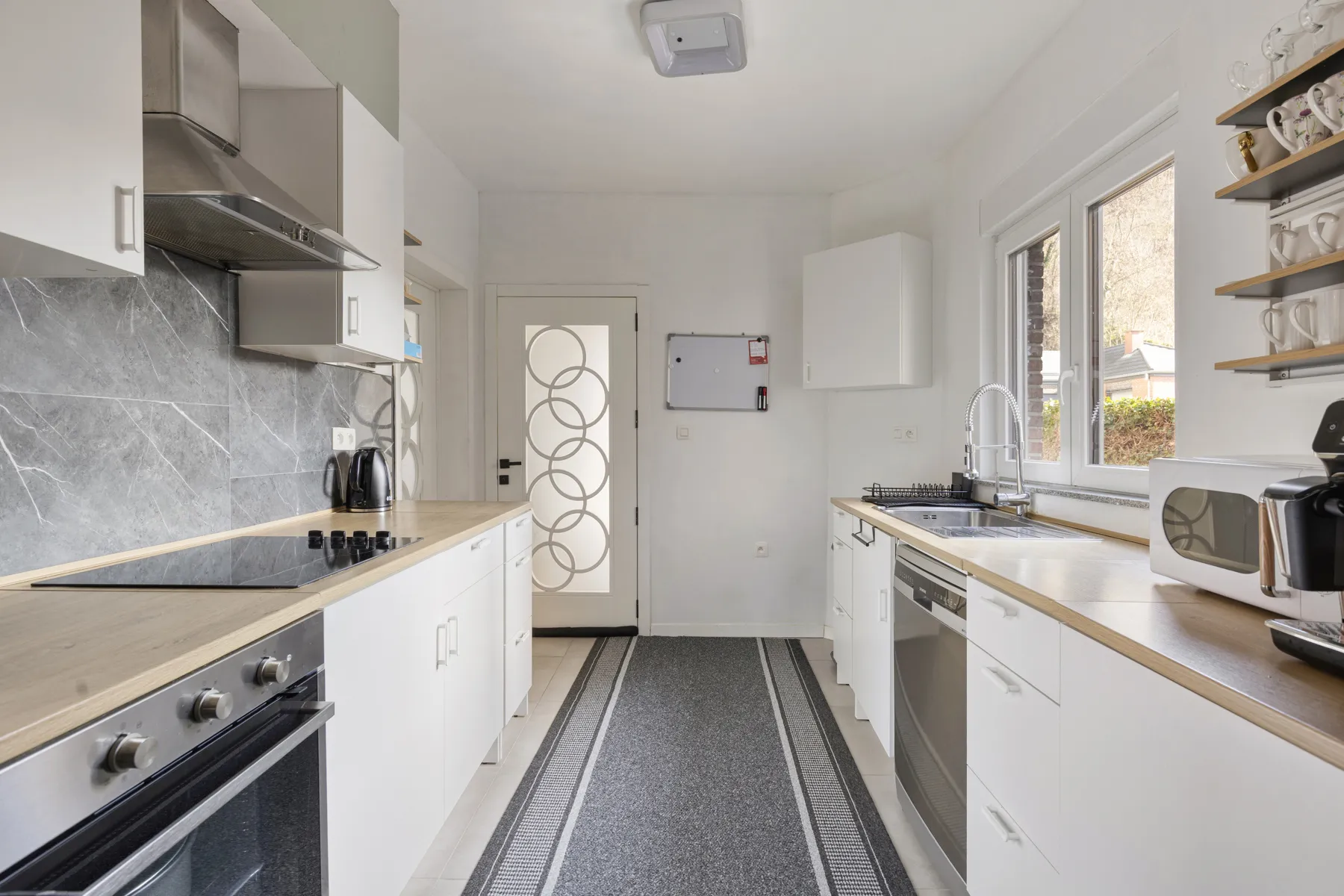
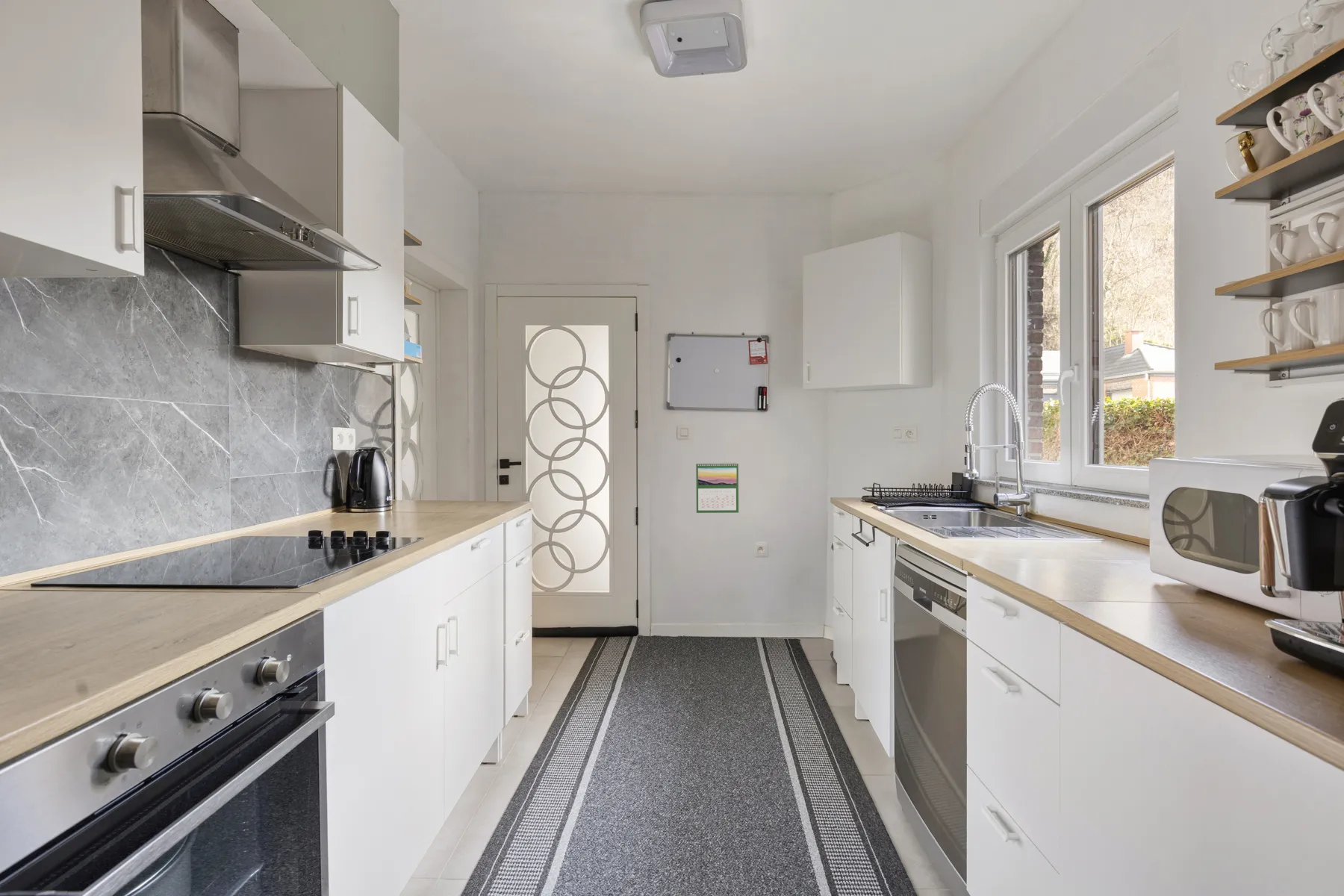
+ calendar (717, 487)
